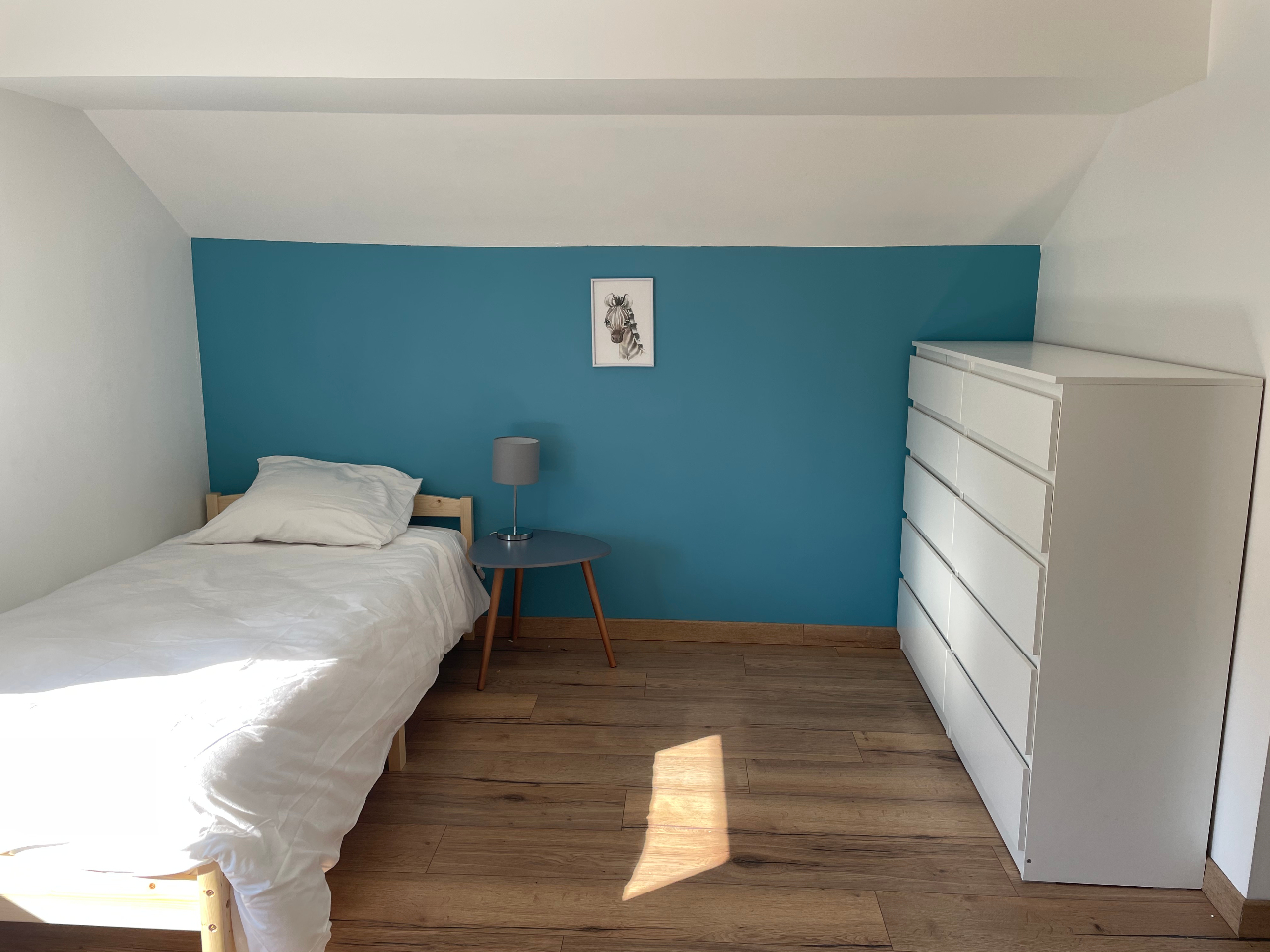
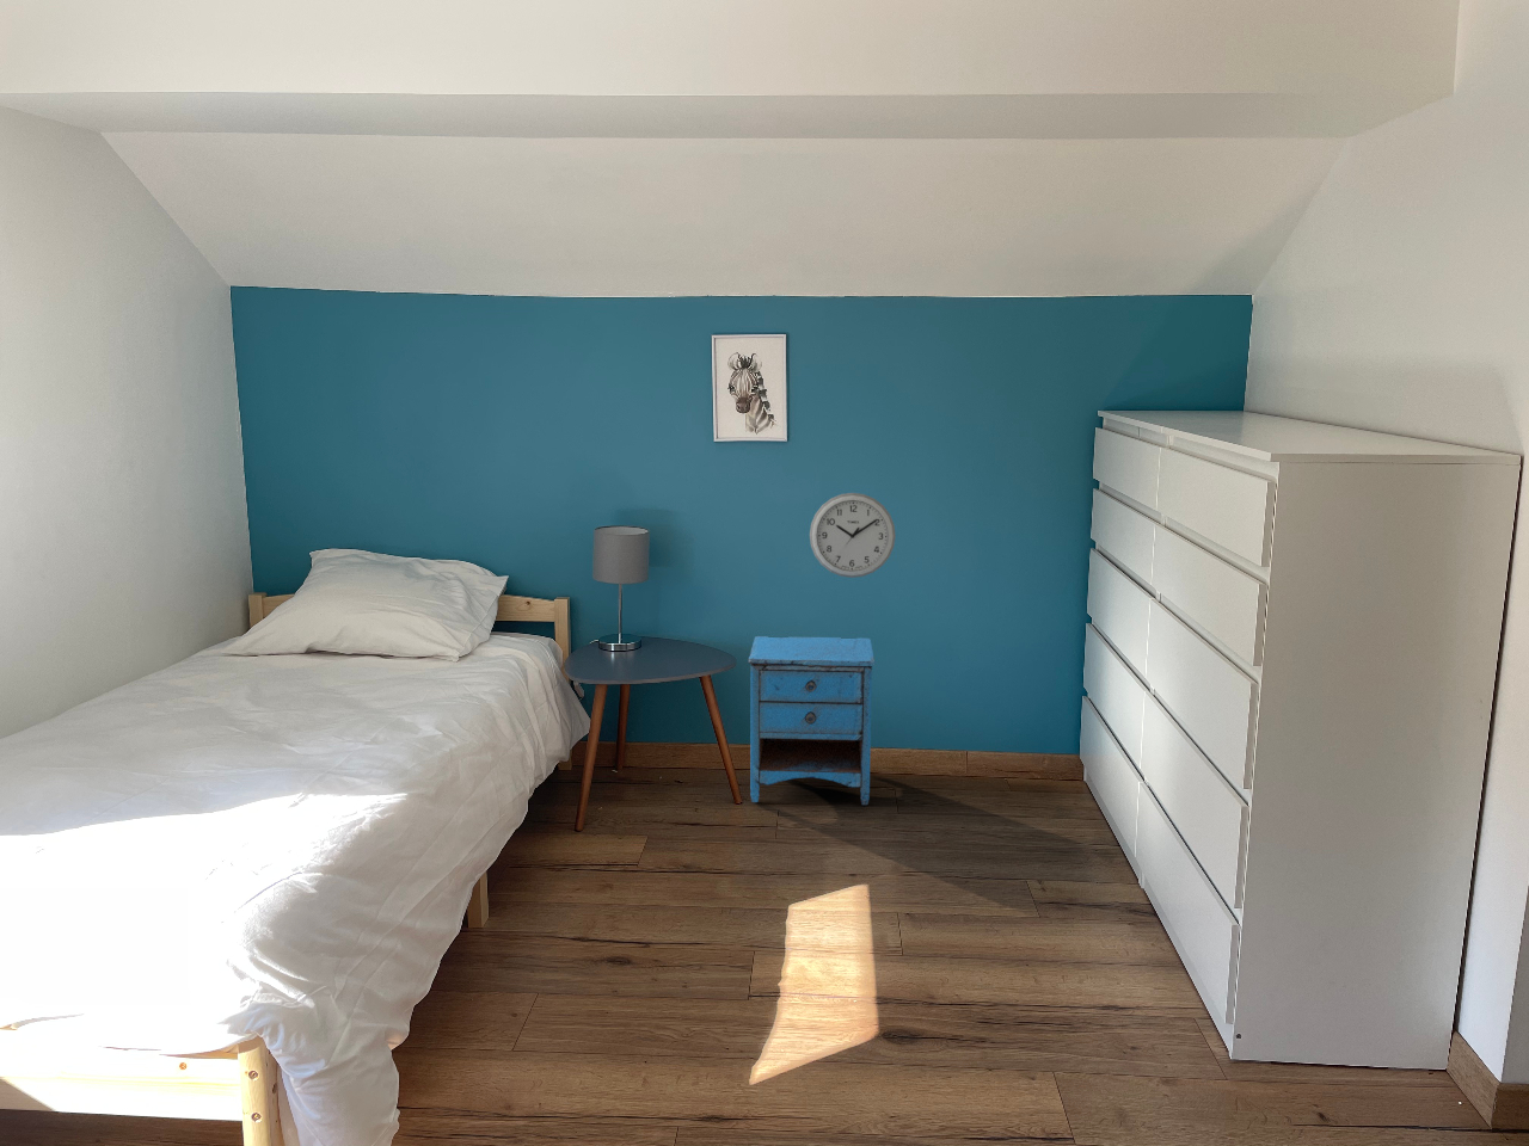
+ nightstand (811, 717)
+ wall clock (851, 534)
